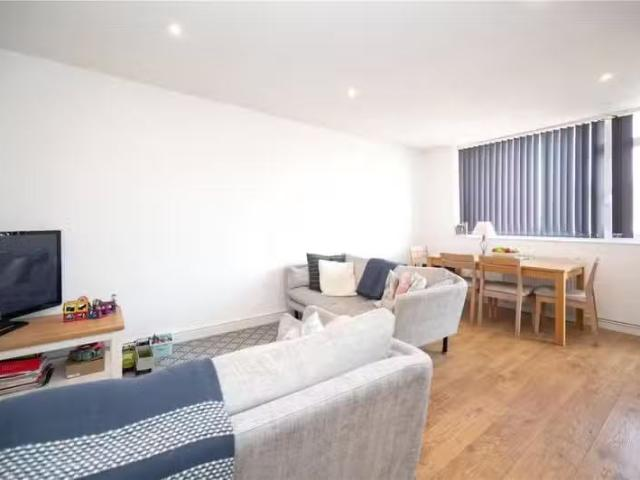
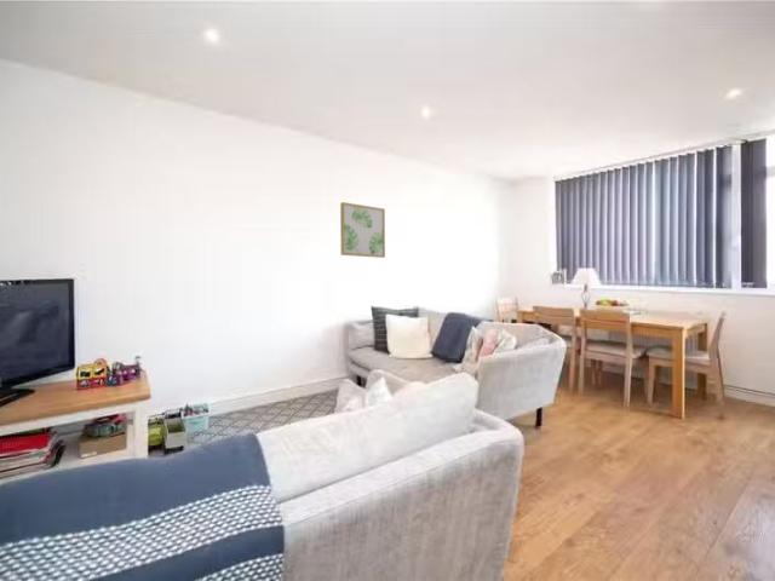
+ wall art (363, 230)
